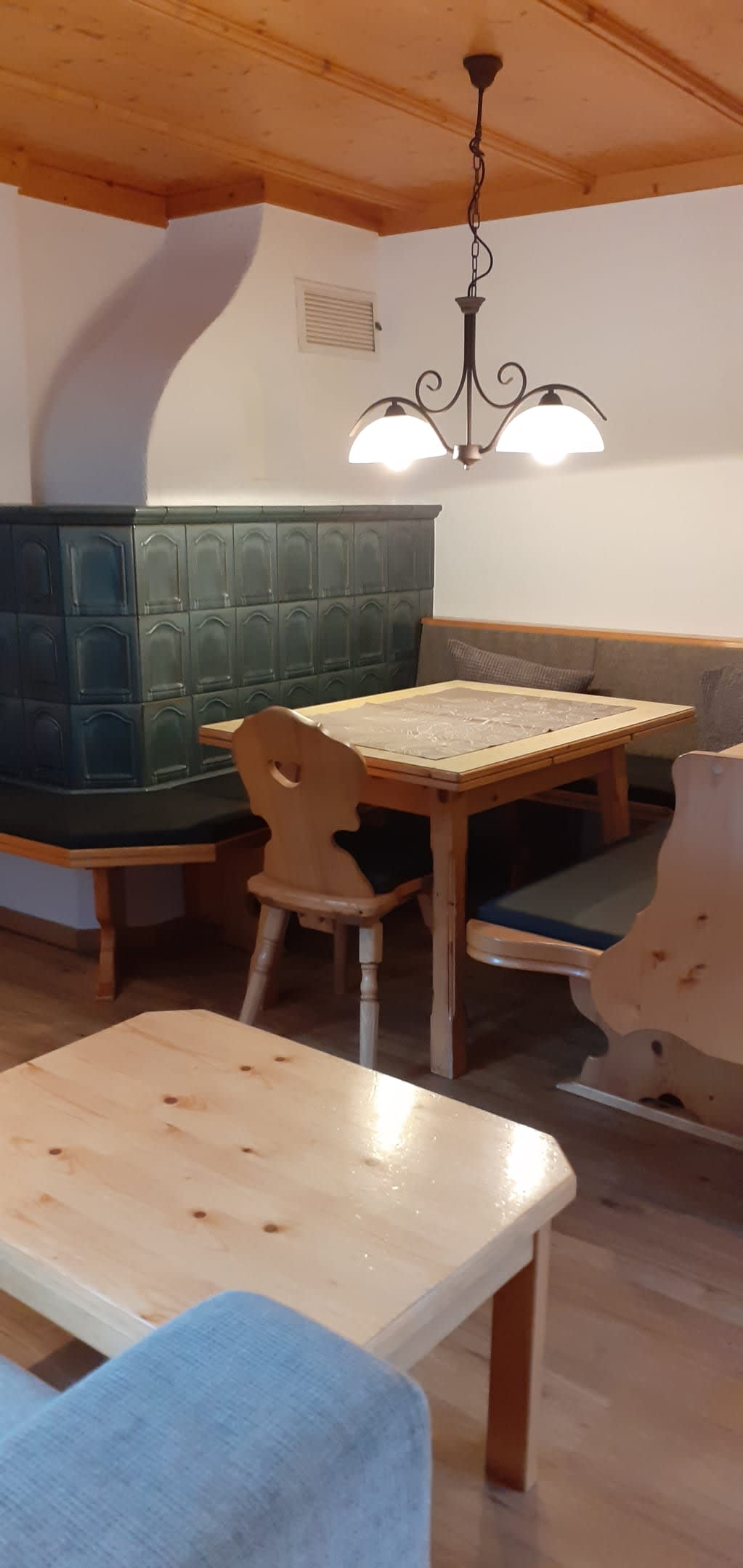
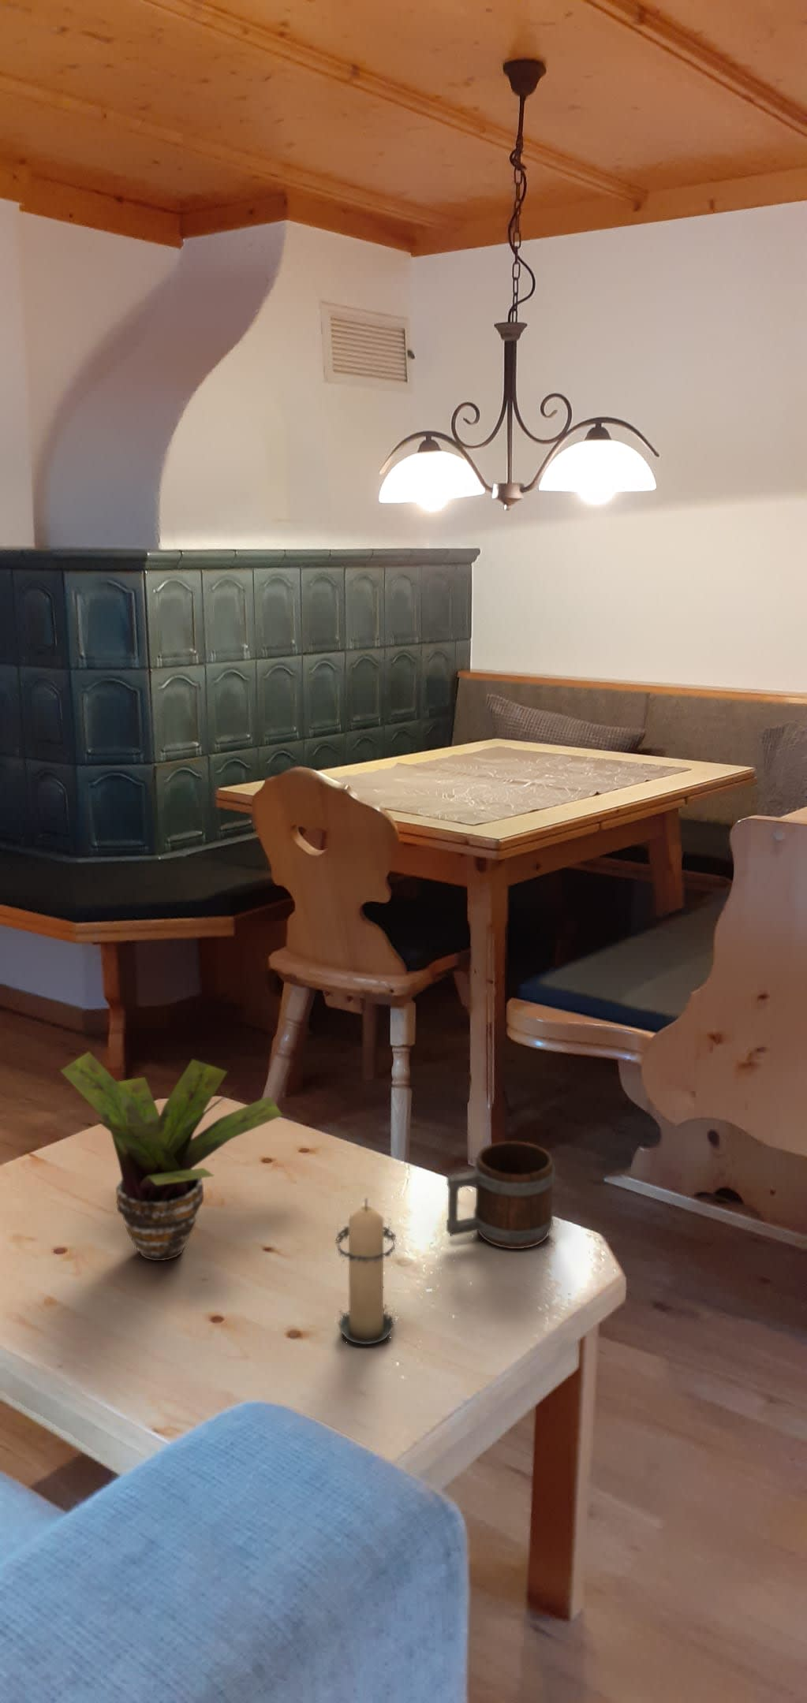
+ candle (366, 1265)
+ mug (500, 1197)
+ potted plant (156, 1163)
